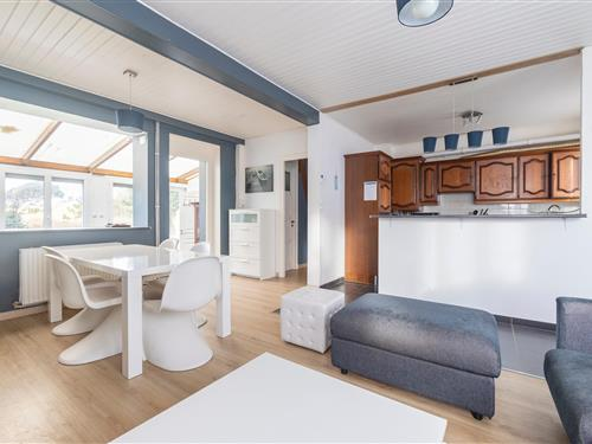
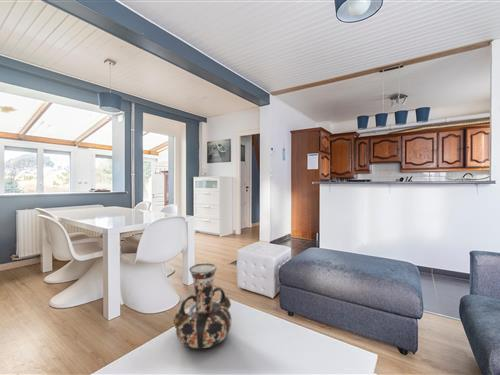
+ decorative vase (204, 302)
